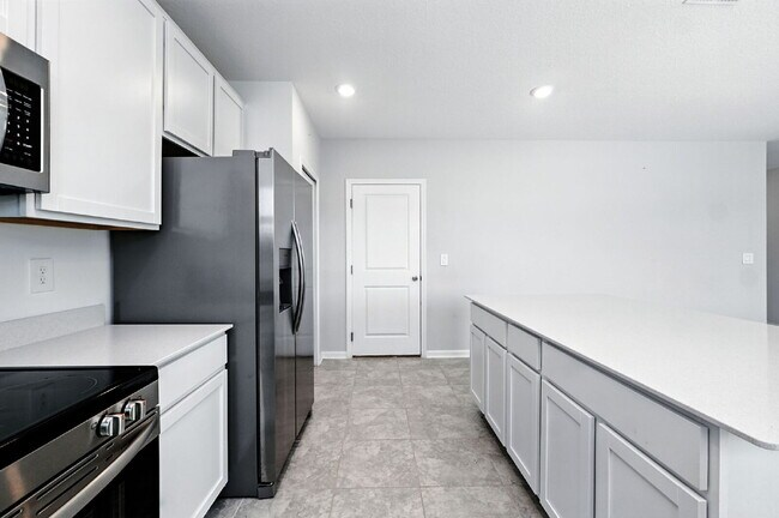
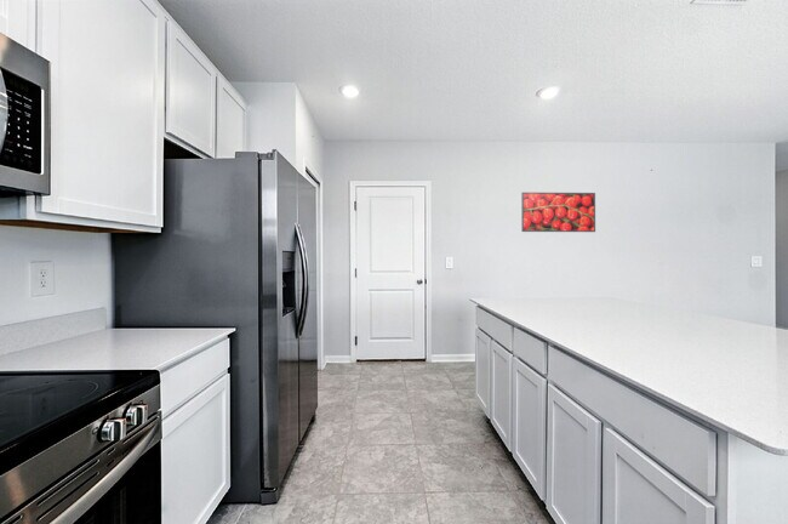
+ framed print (558, 212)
